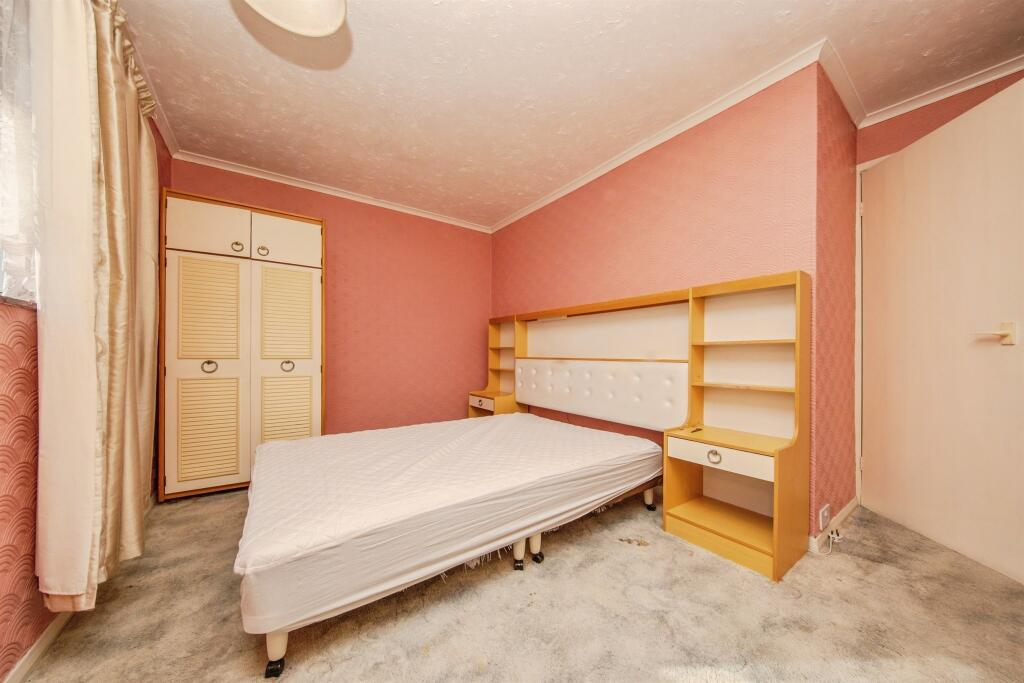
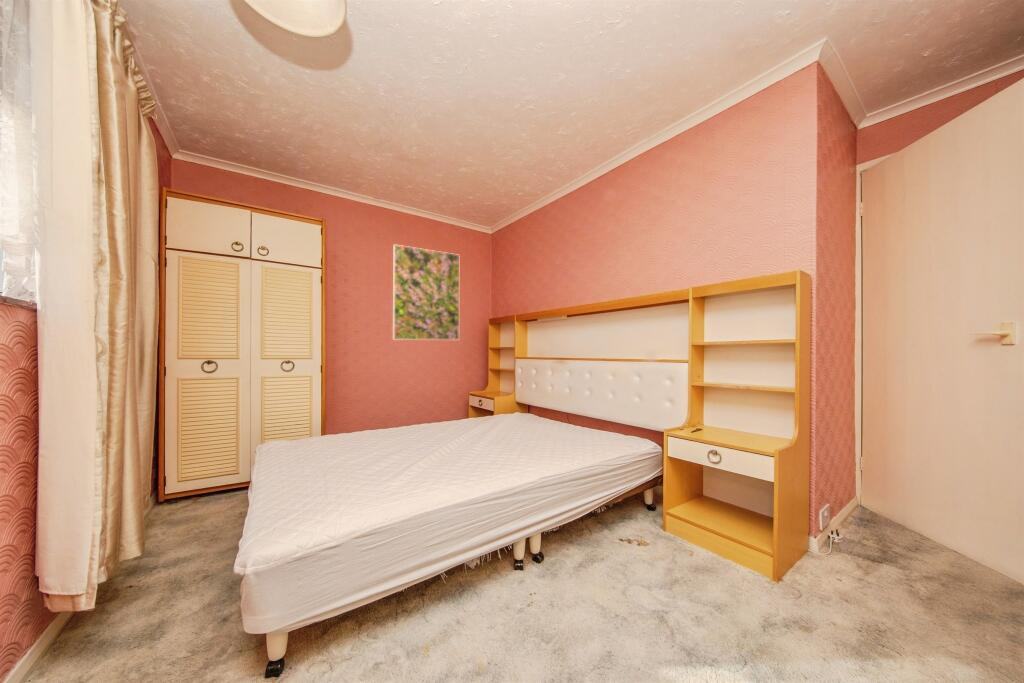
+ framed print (427, 294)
